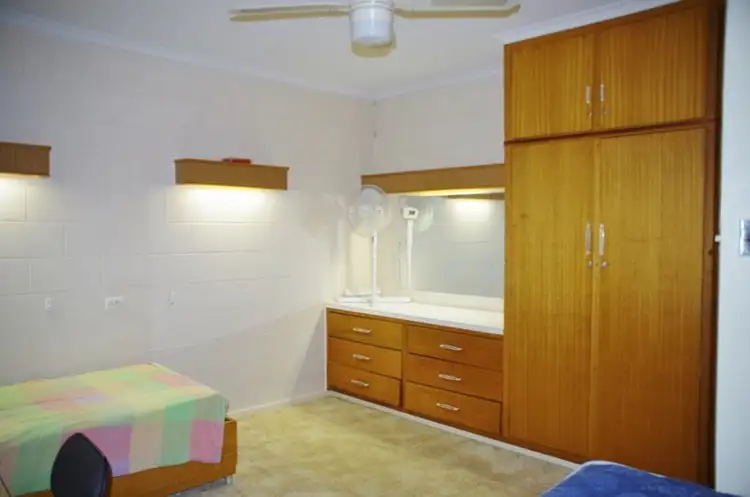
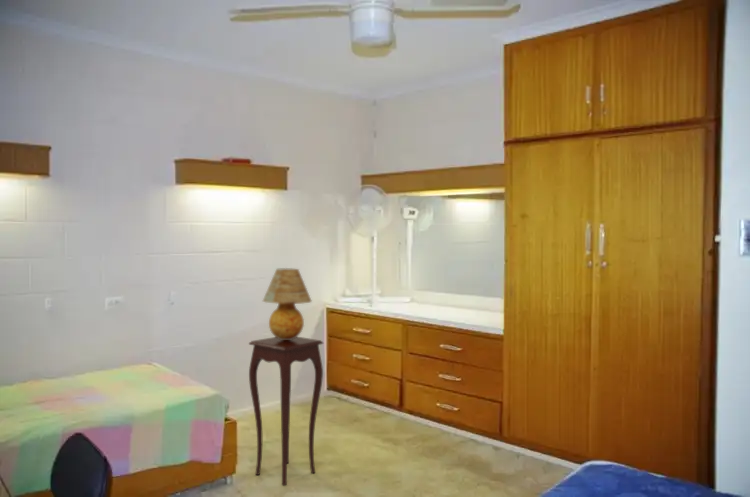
+ table lamp (287, 304)
+ side table (285, 407)
